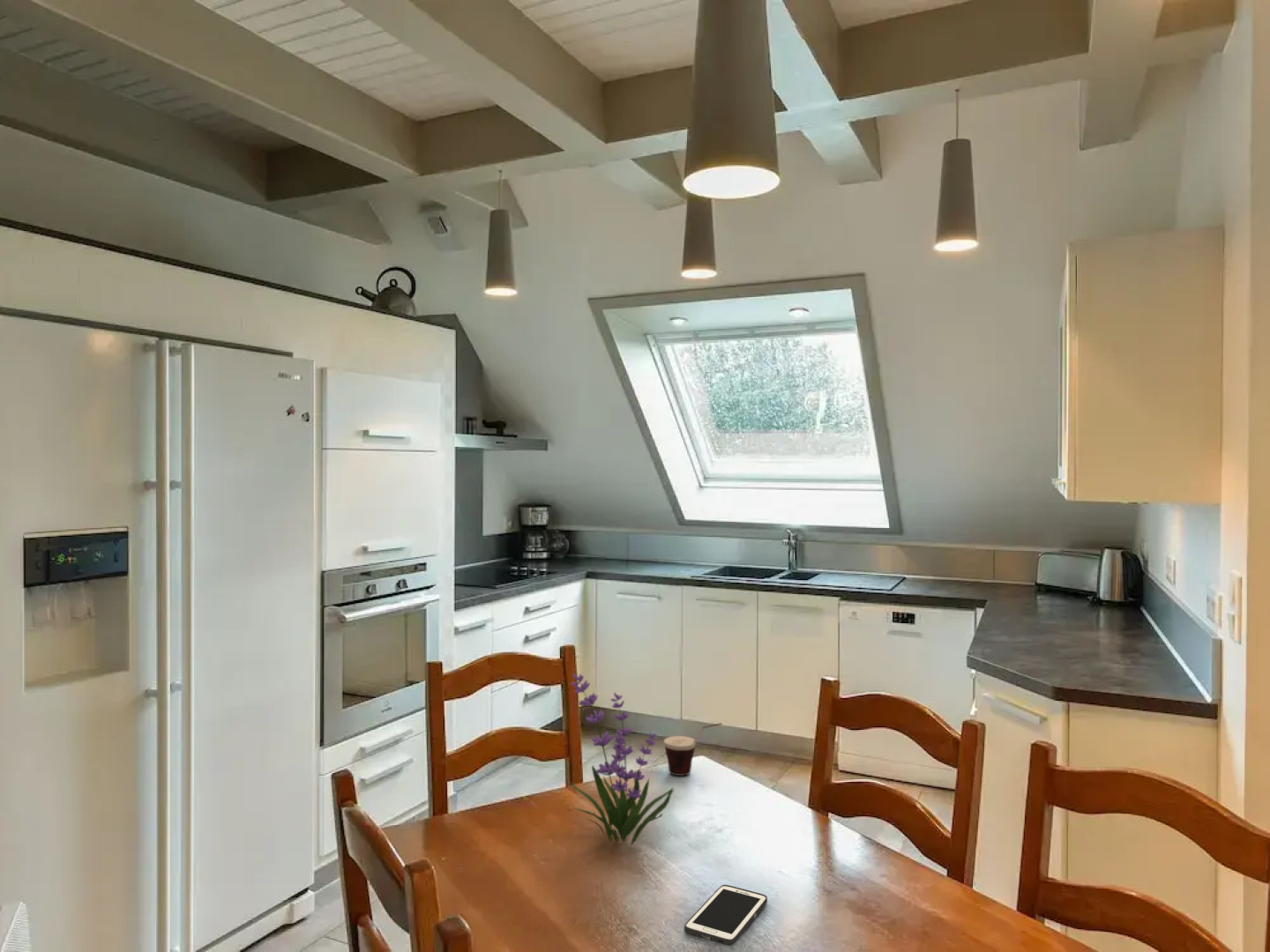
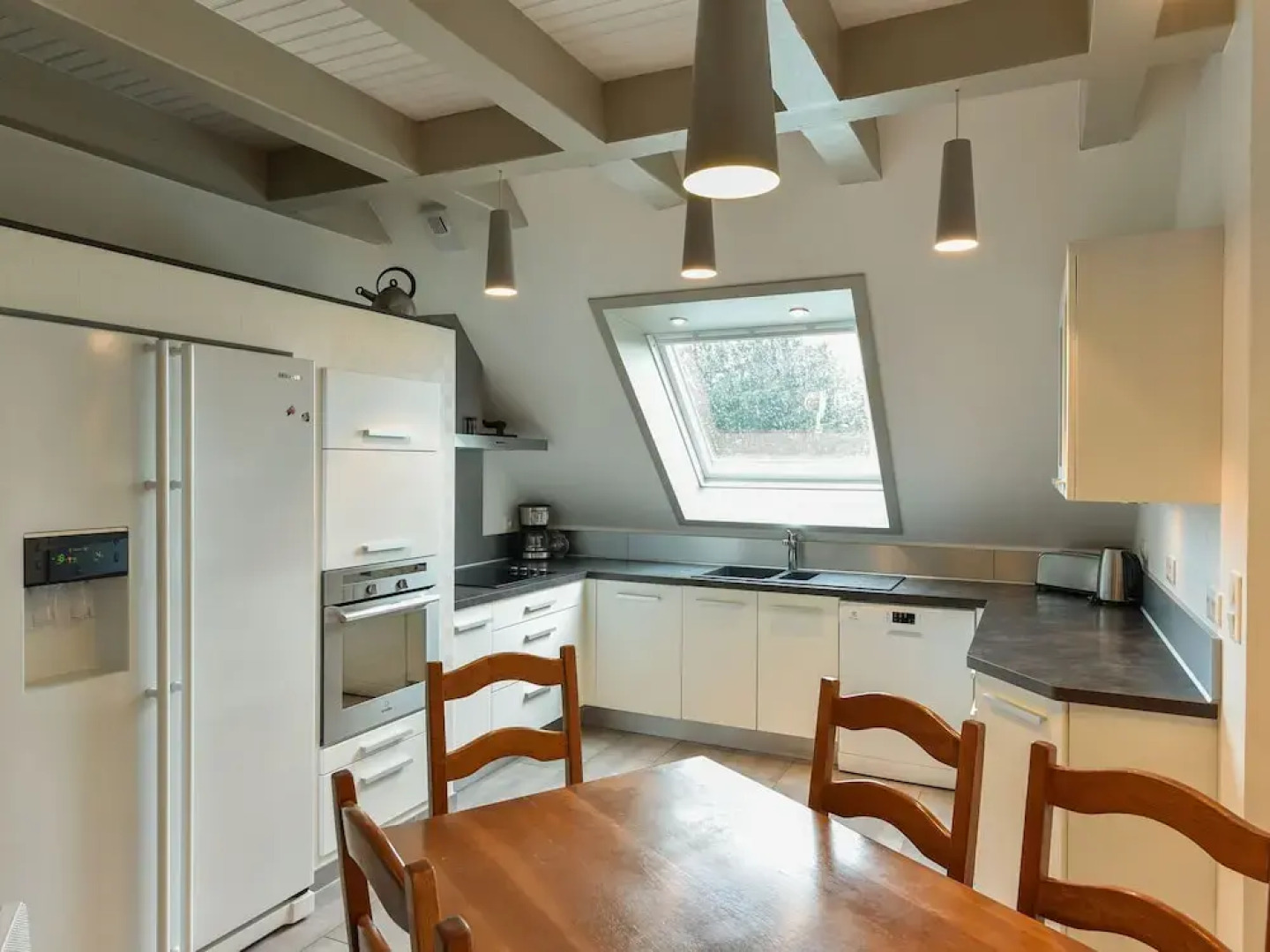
- plant (619, 755)
- cup (692, 747)
- cell phone (727, 913)
